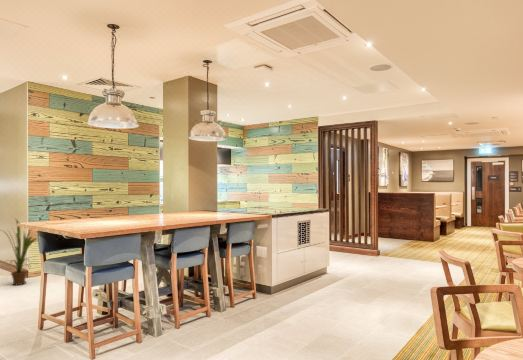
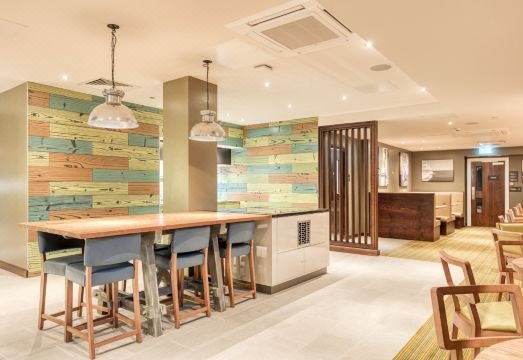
- house plant (17, 251)
